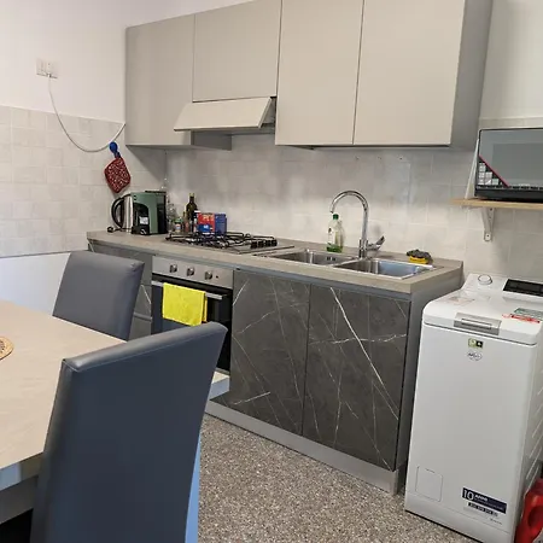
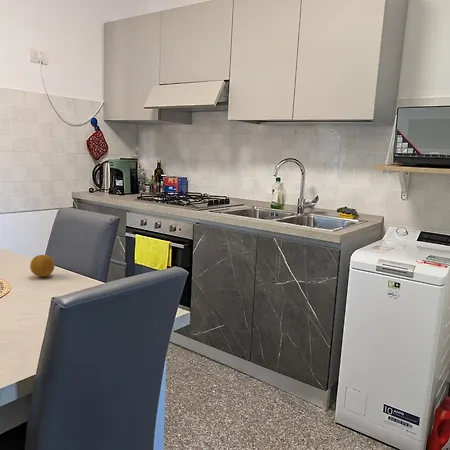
+ fruit (42, 265)
